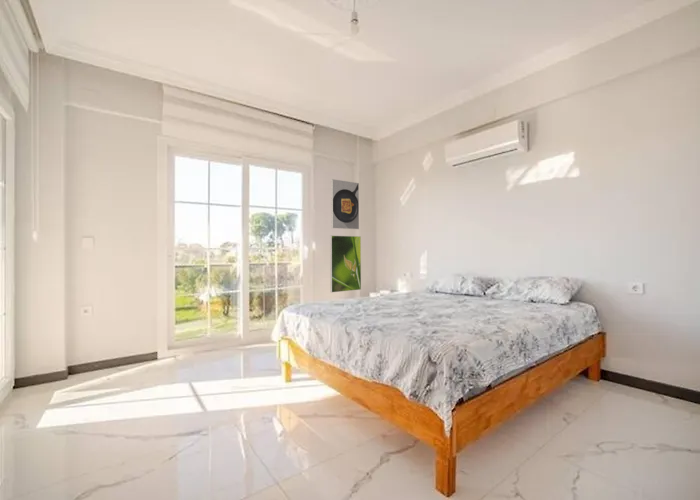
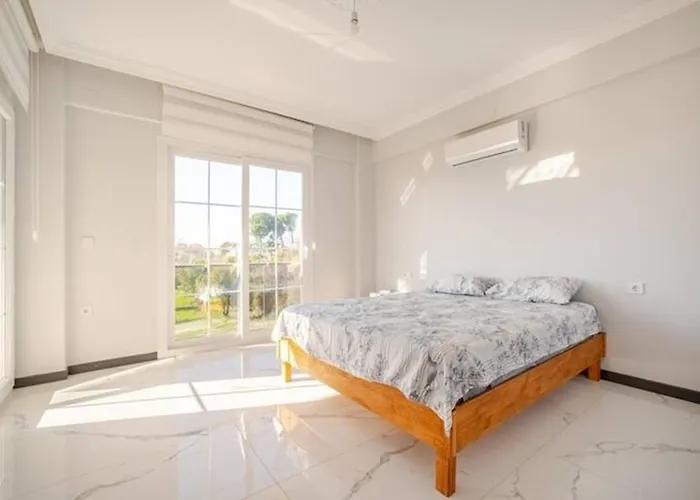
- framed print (346, 263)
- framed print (345, 205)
